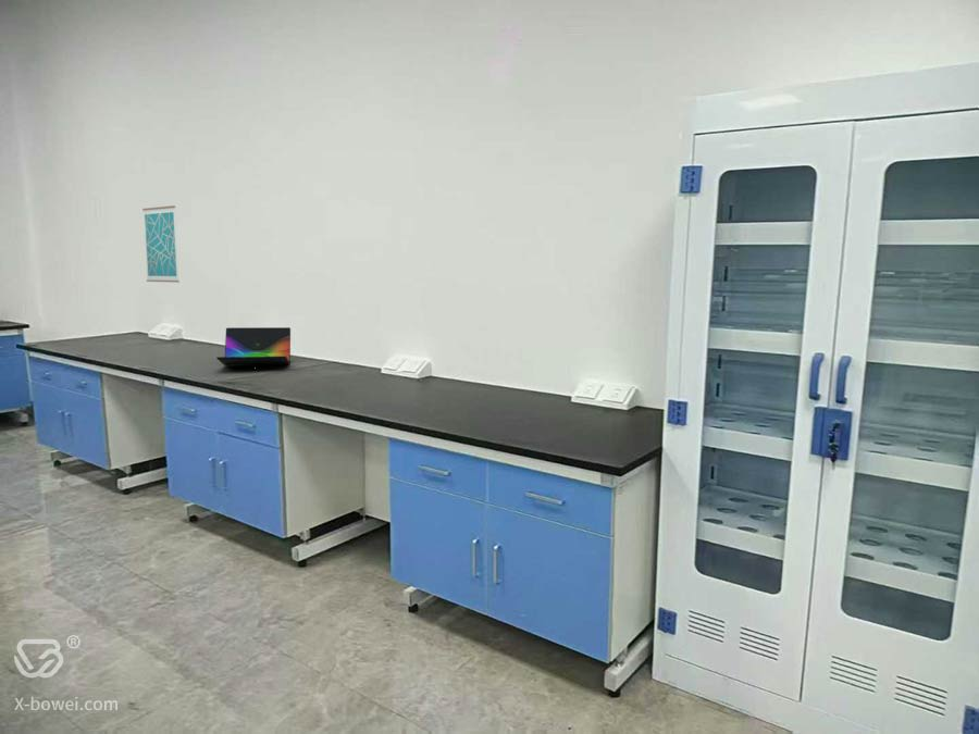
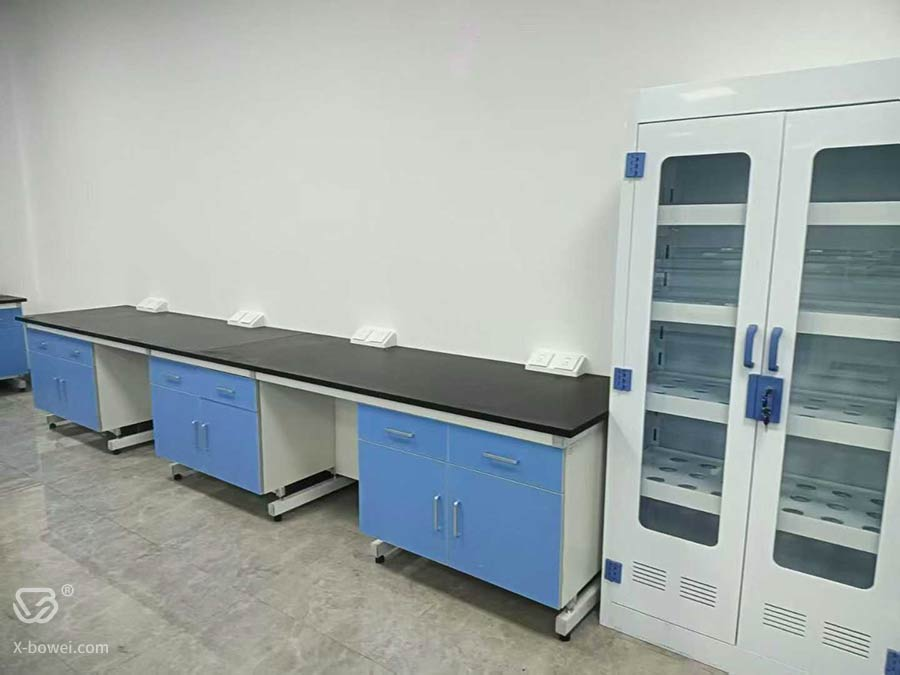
- wall art (160, 245)
- laptop (255, 348)
